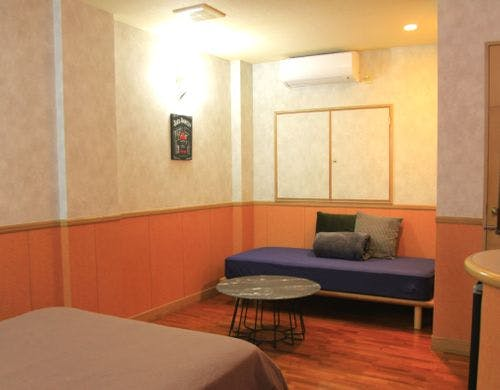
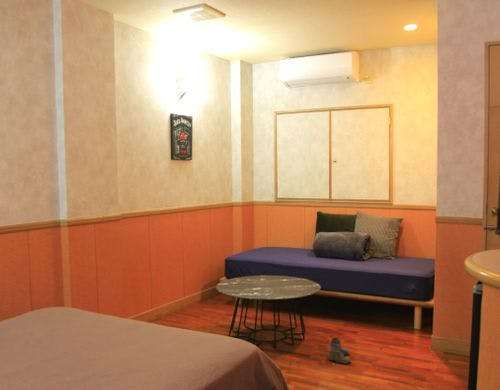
+ boots (339, 349)
